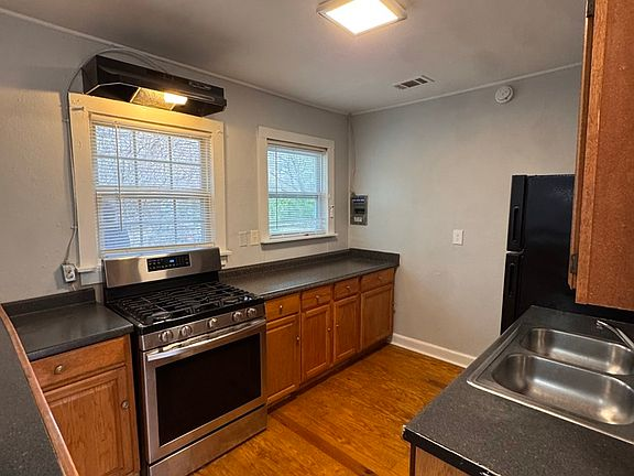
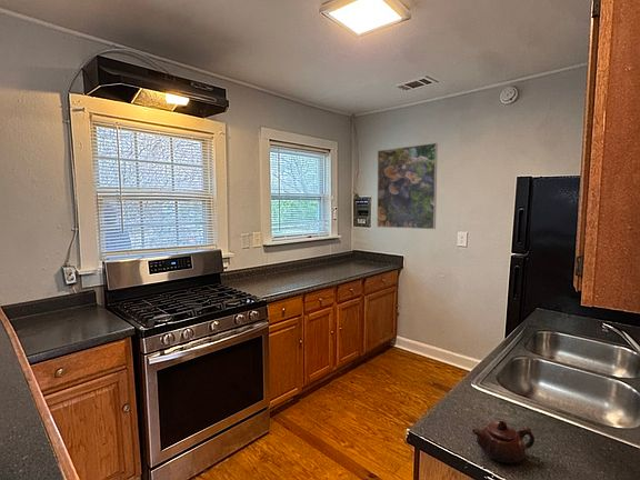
+ teapot (503, 437)
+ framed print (404, 188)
